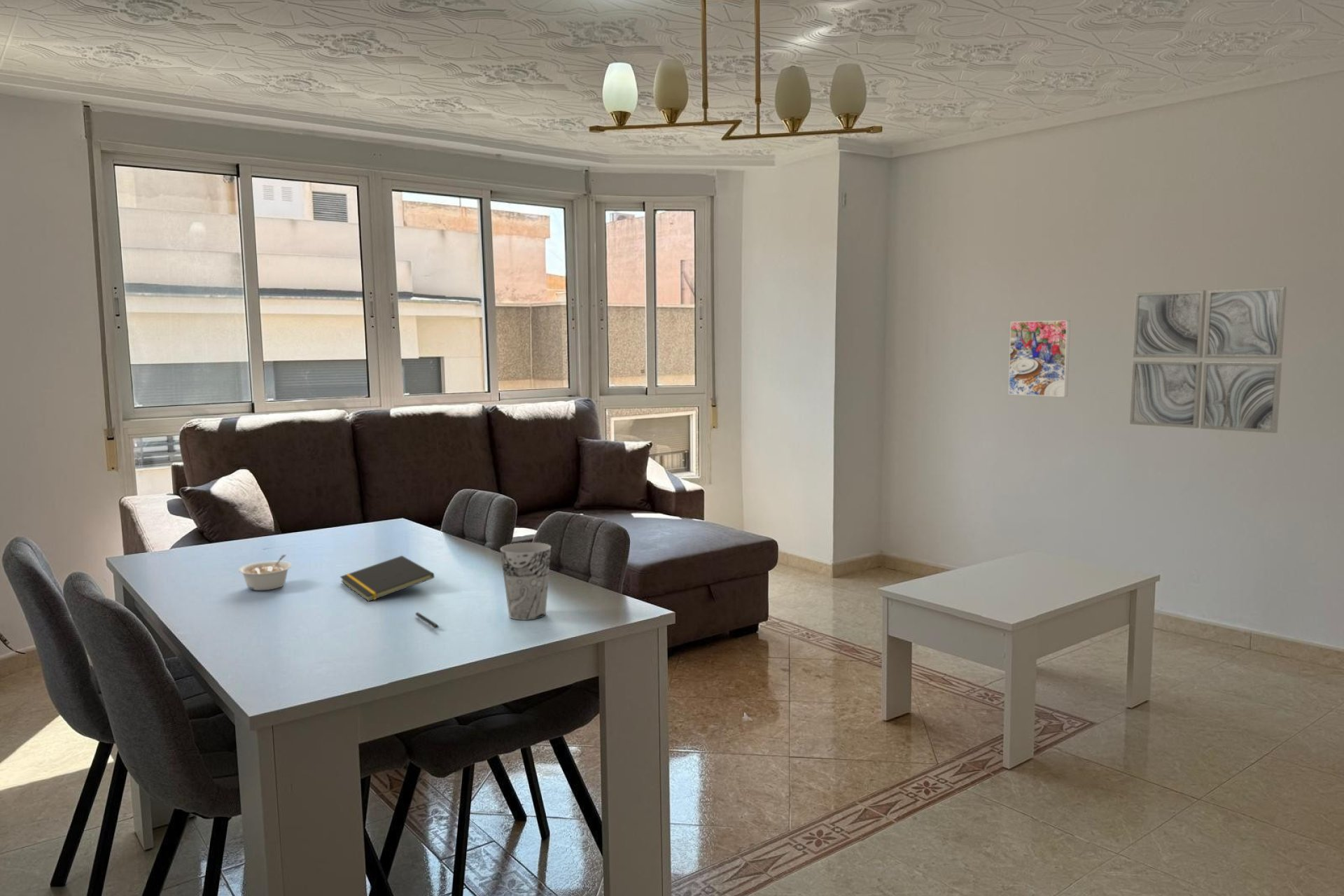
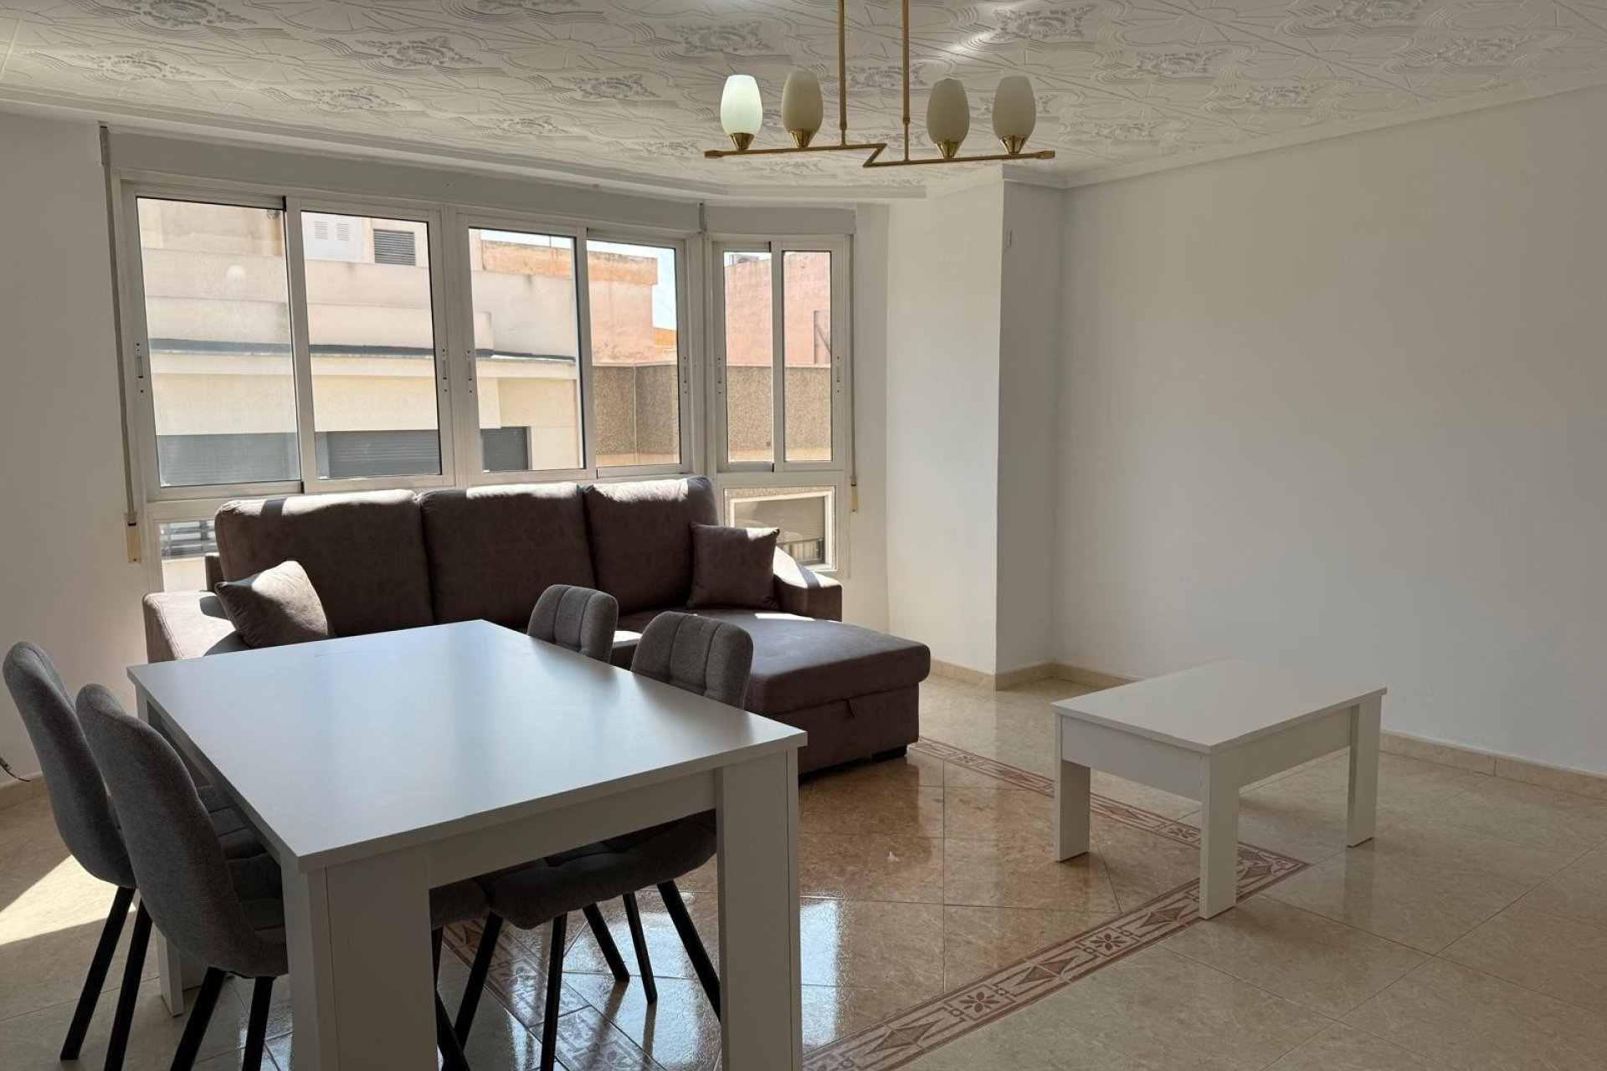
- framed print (1038, 358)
- legume (265, 574)
- pen (426, 620)
- notepad (386, 577)
- cup (526, 581)
- wall art (1204, 357)
